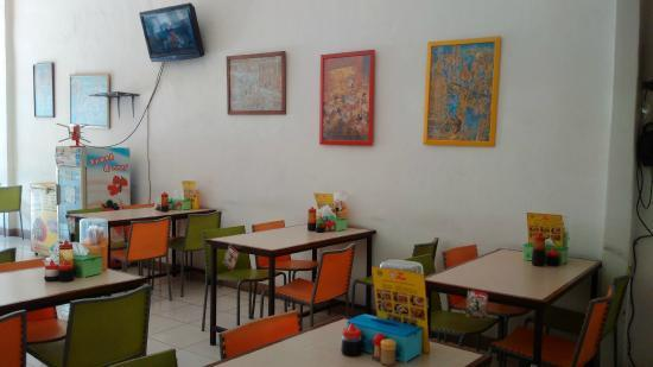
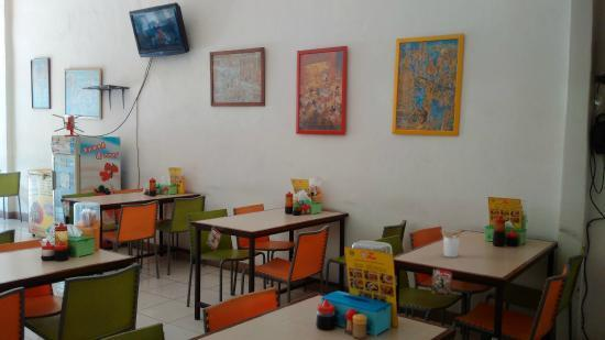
+ utensil holder (450, 242)
